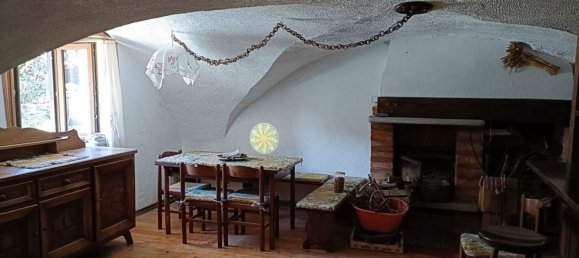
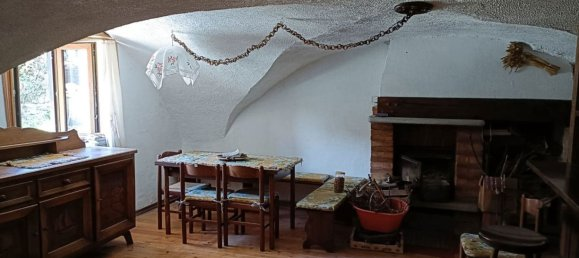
- decorative plate (264, 138)
